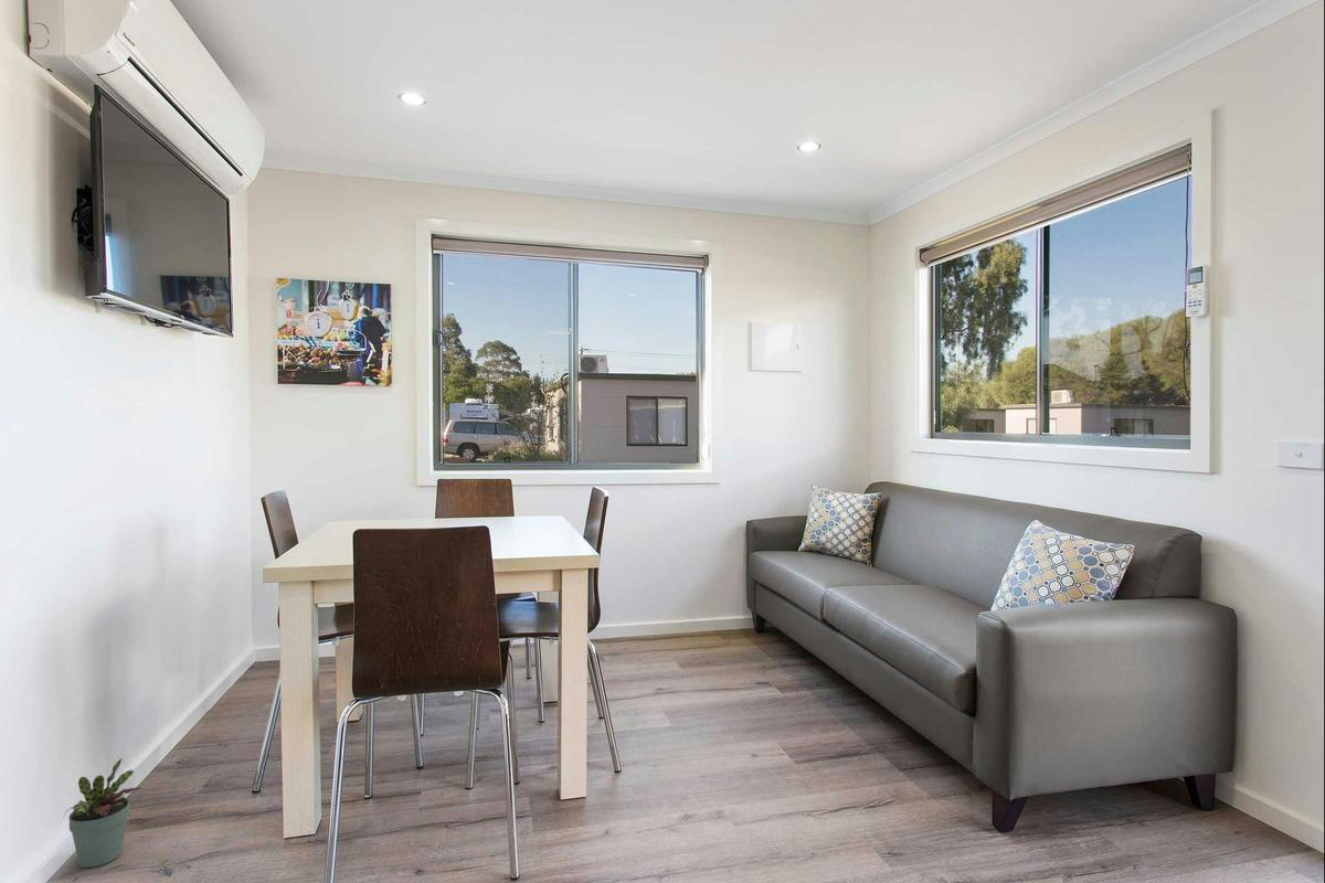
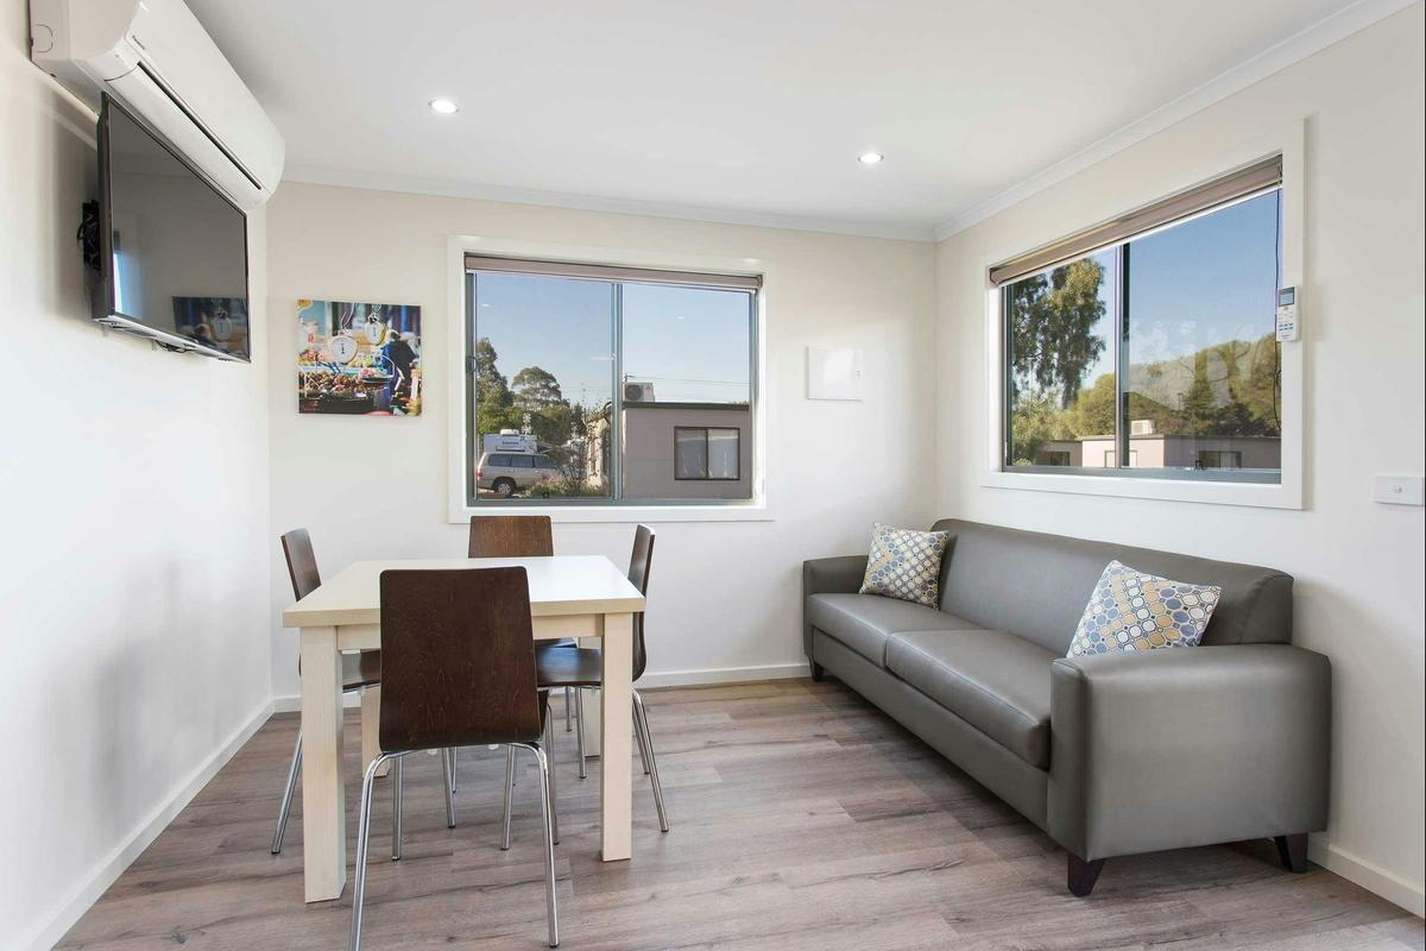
- potted plant (108, 810)
